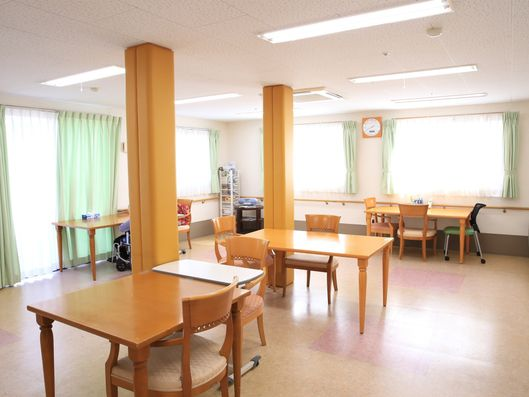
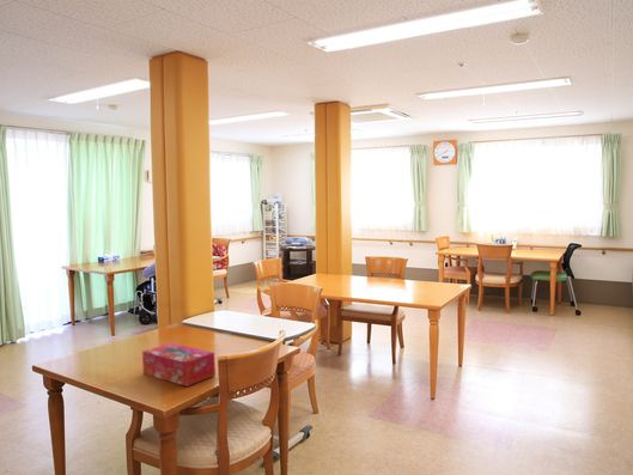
+ tissue box (178, 363)
